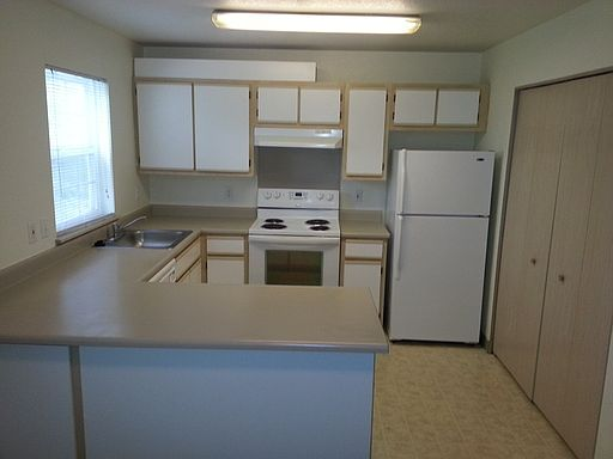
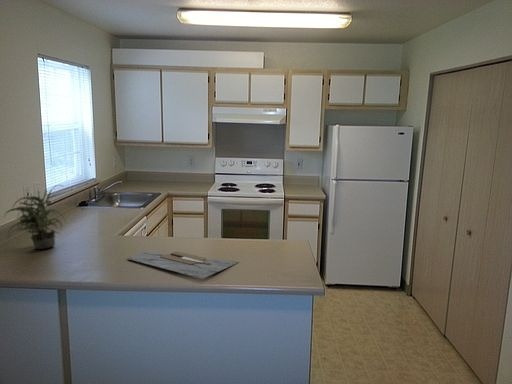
+ cutting board (186, 258)
+ potted plant (38, 217)
